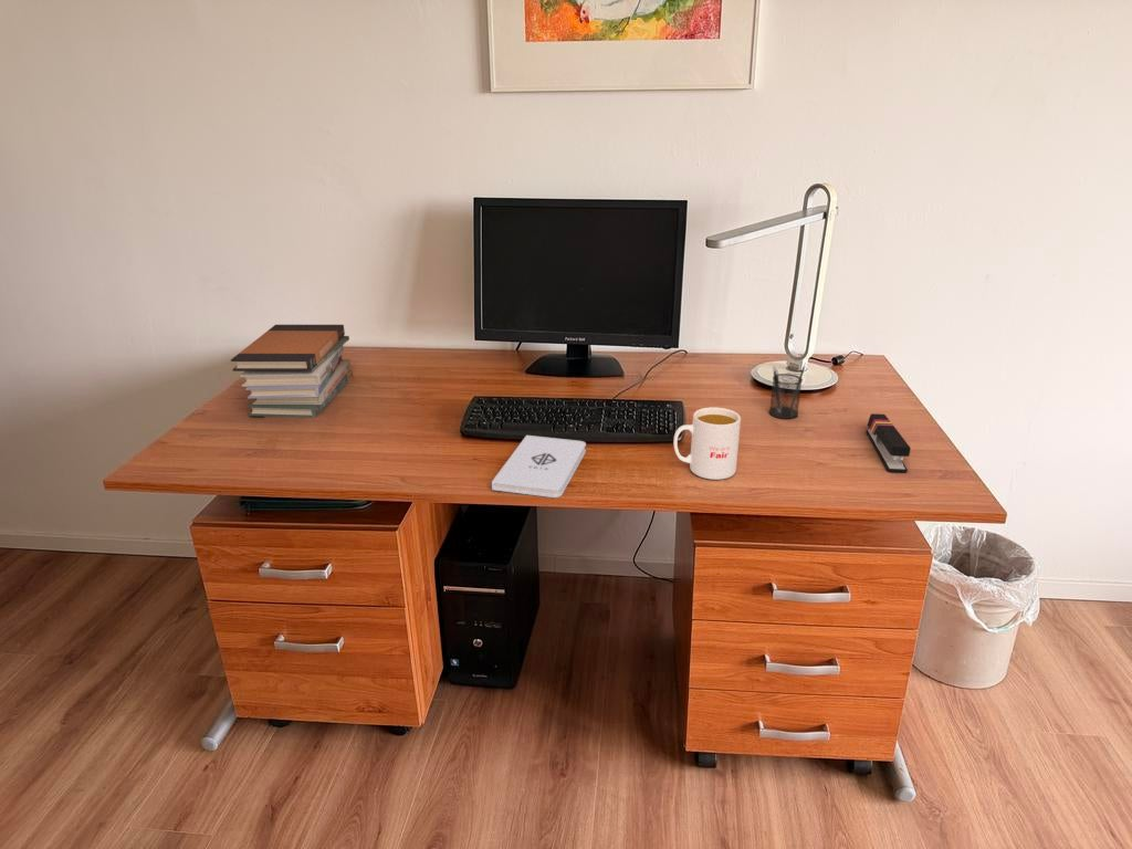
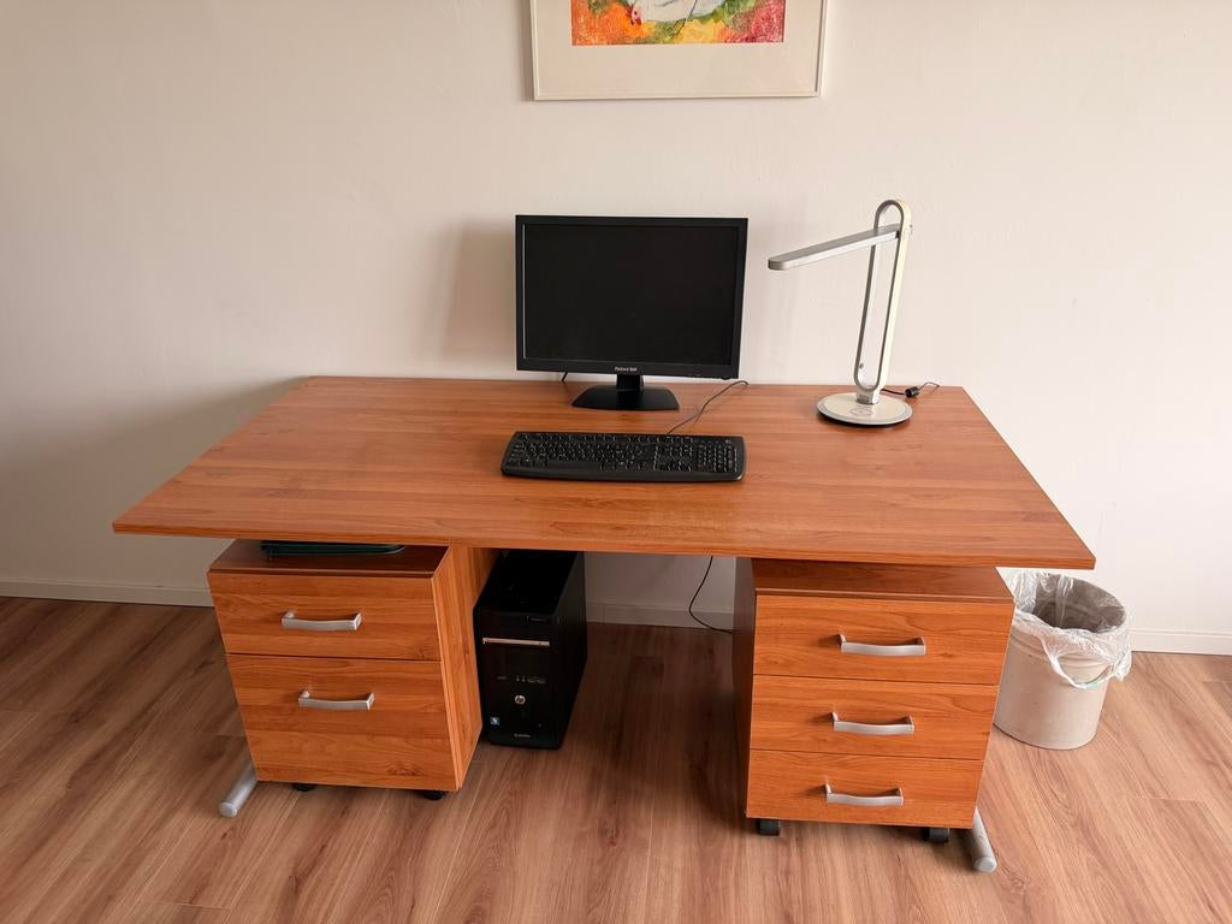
- stapler (887, 439)
- notepad (542, 464)
- pencil holder (786, 388)
- mug (705, 443)
- book stack (296, 369)
